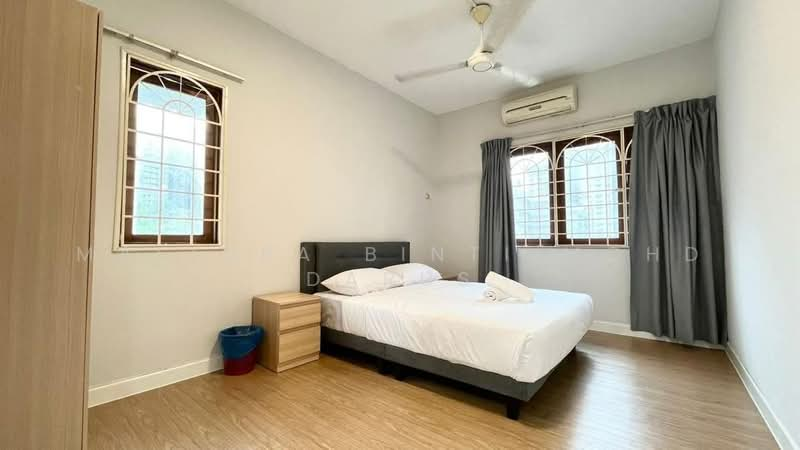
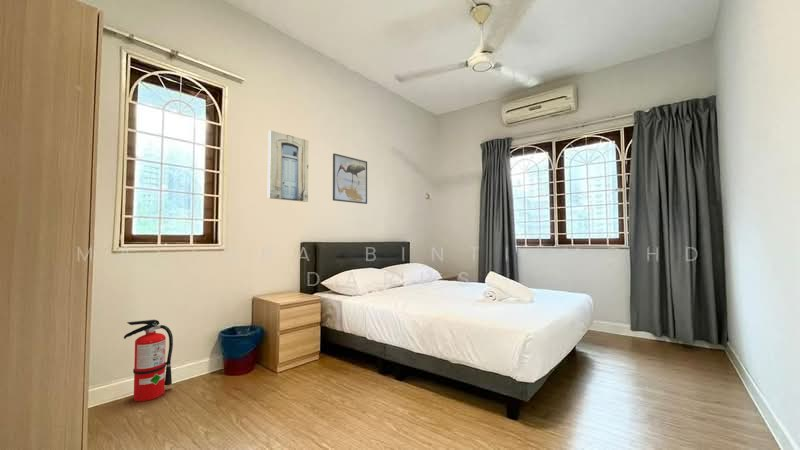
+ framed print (350, 179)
+ fire extinguisher (150, 358)
+ wall art (289, 167)
